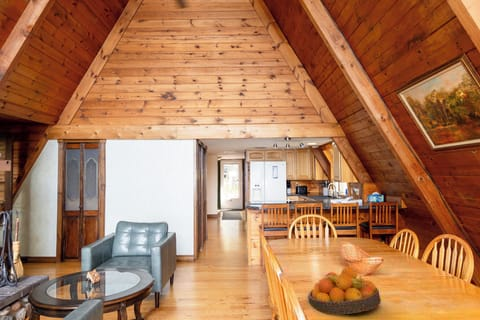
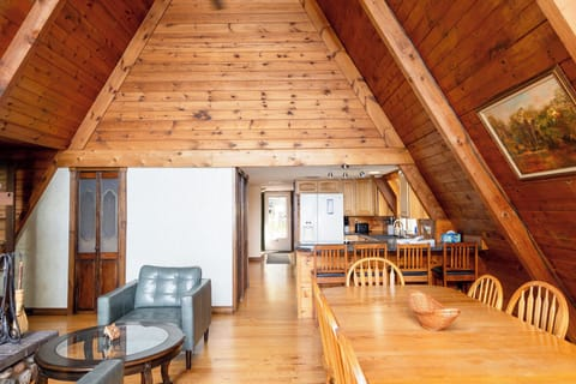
- fruit bowl (341, 286)
